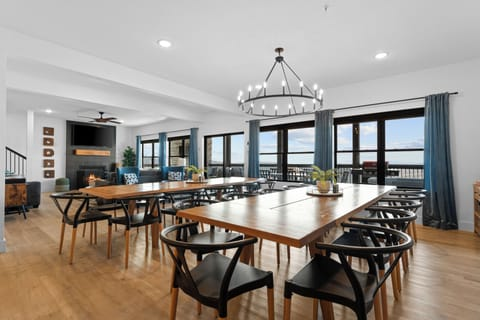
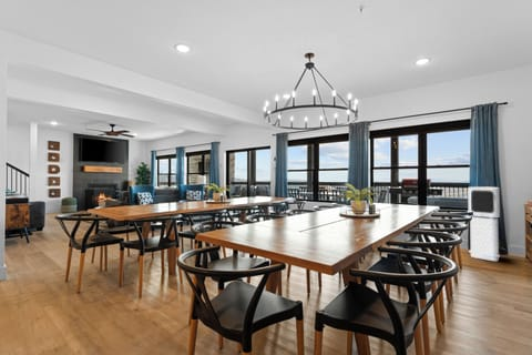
+ air purifier (485, 222)
